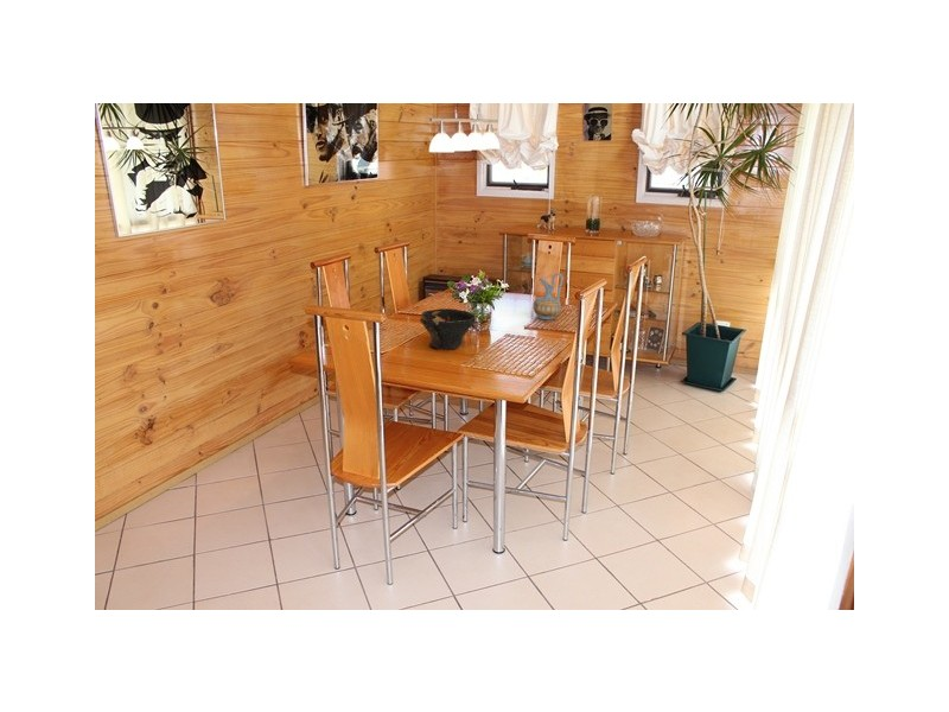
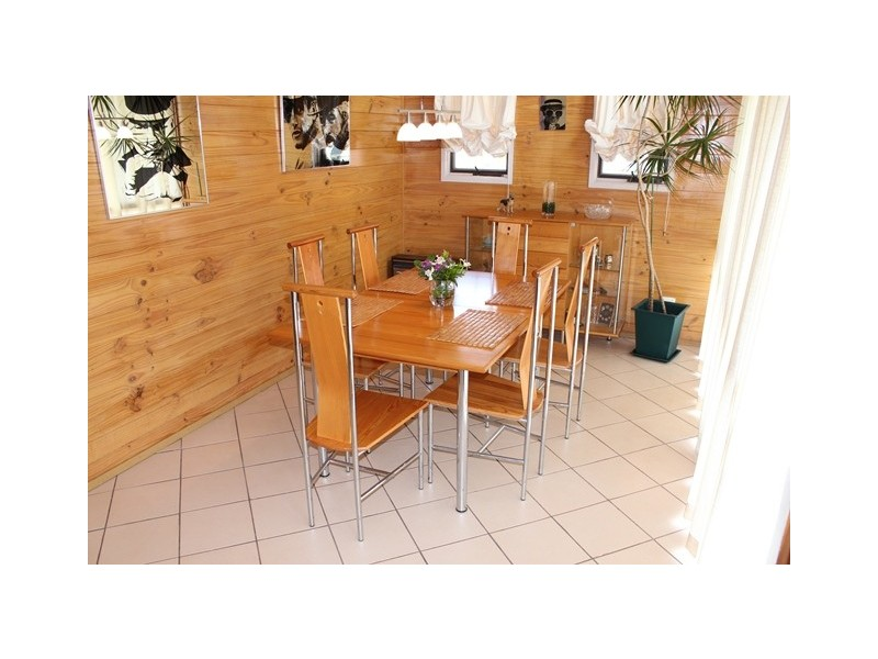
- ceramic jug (547, 294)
- bowl (446, 330)
